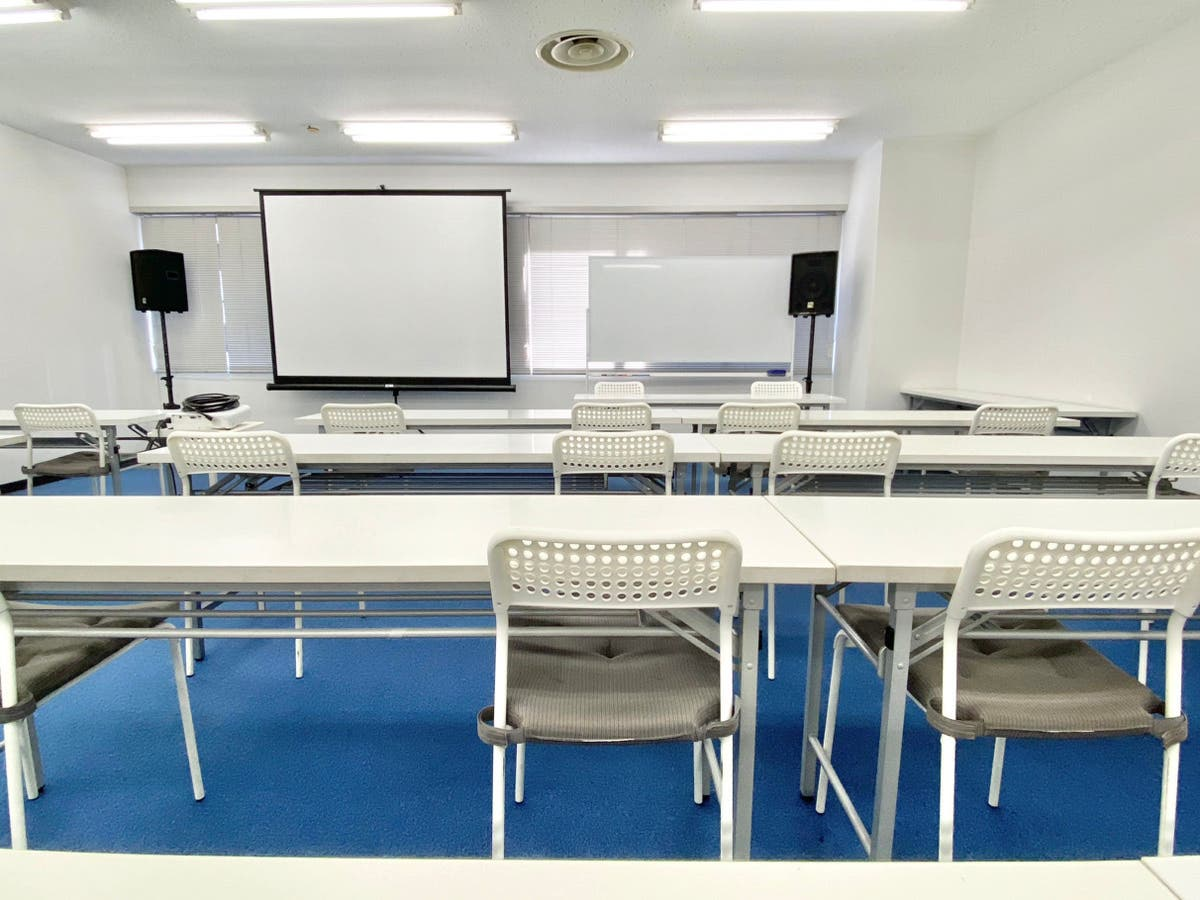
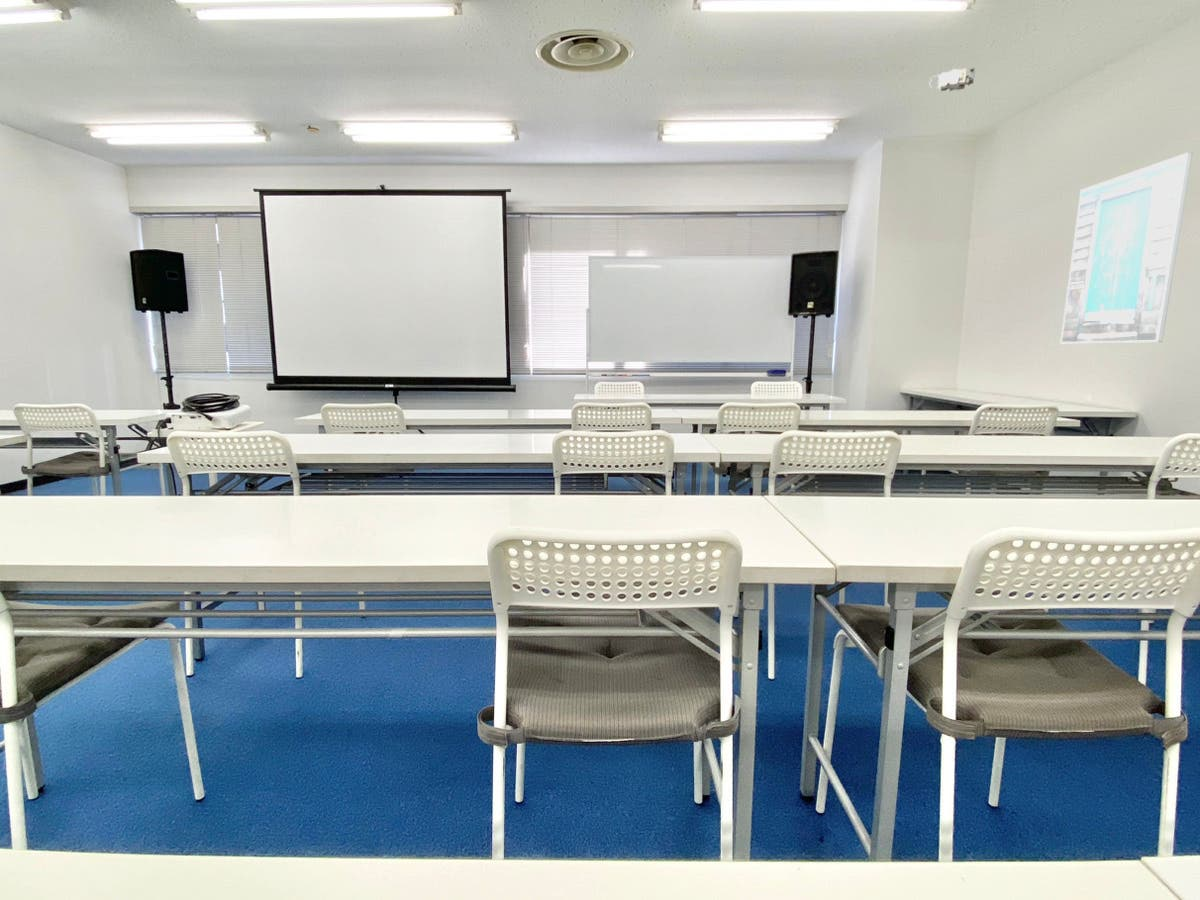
+ projector (951, 79)
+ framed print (1118, 259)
